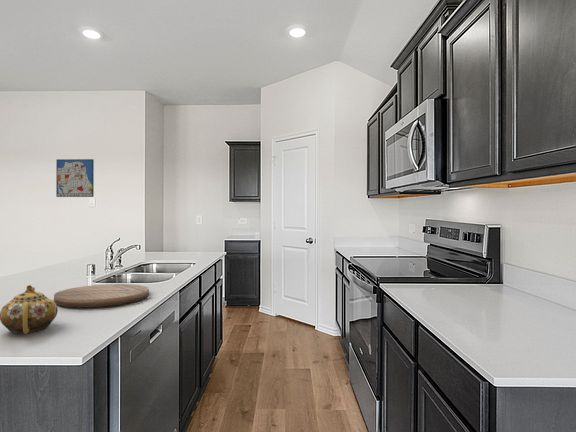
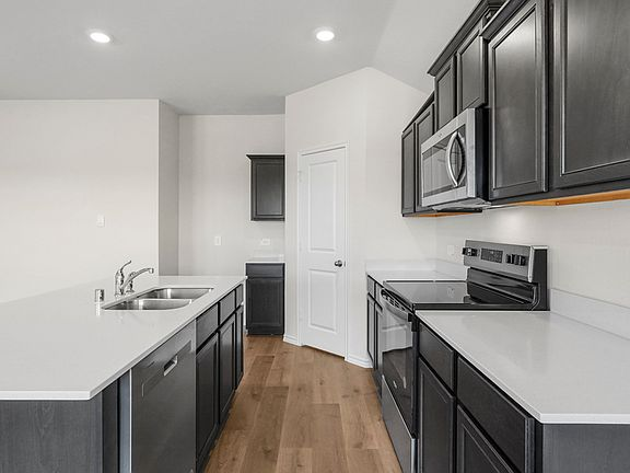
- cutting board (103, 294)
- teapot (29, 307)
- wall art (74, 178)
